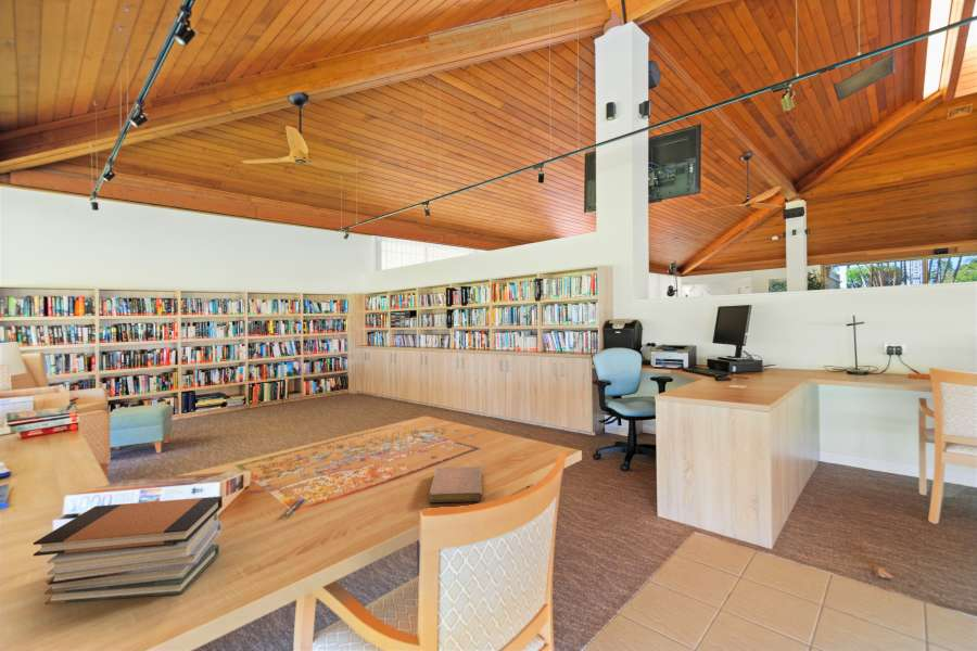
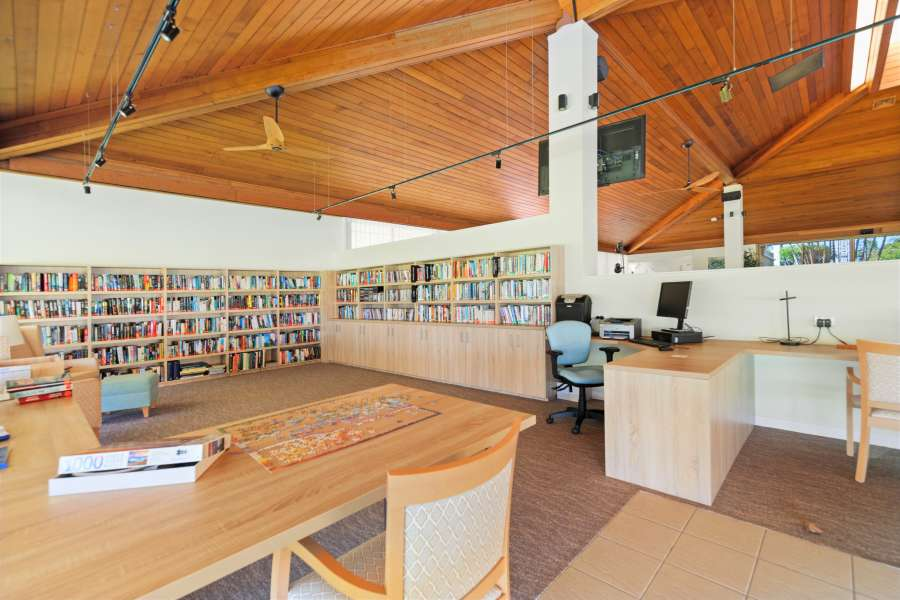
- notebook (457, 482)
- pen (294, 506)
- book stack (140, 547)
